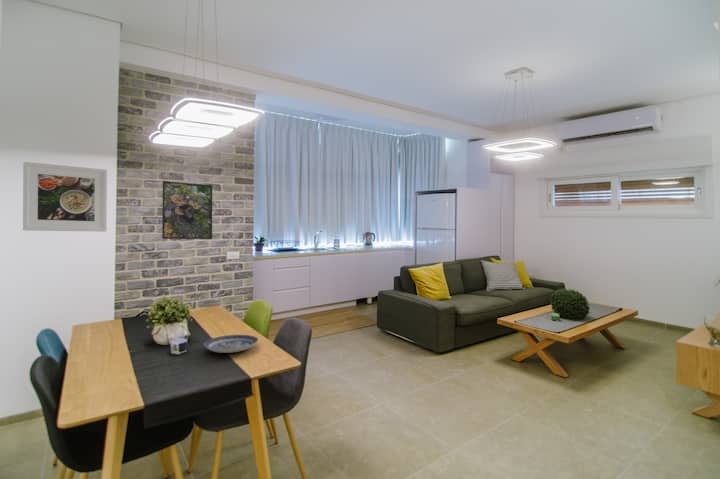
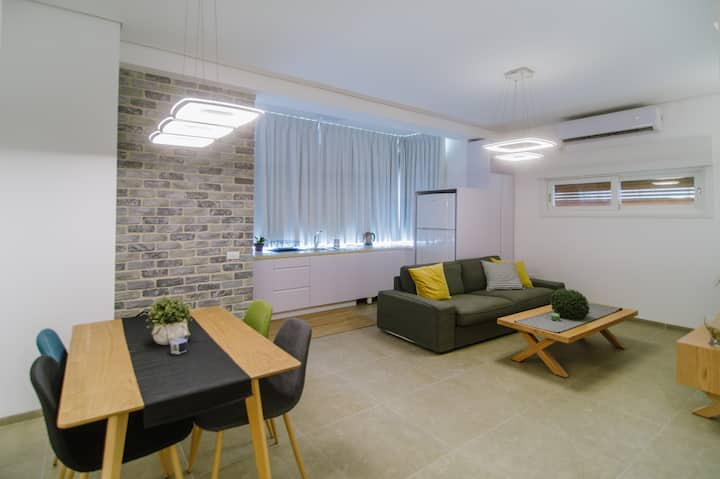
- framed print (67, 198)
- plate (231, 345)
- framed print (188, 211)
